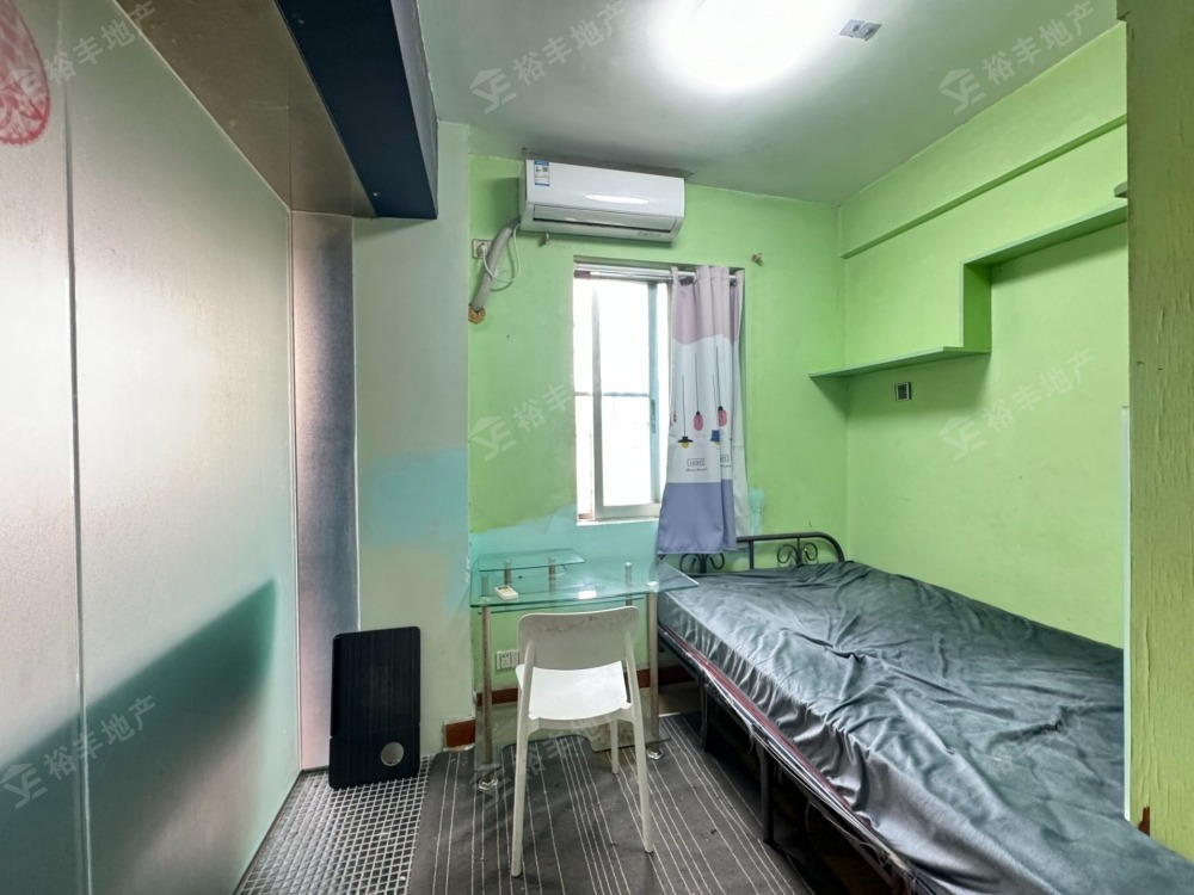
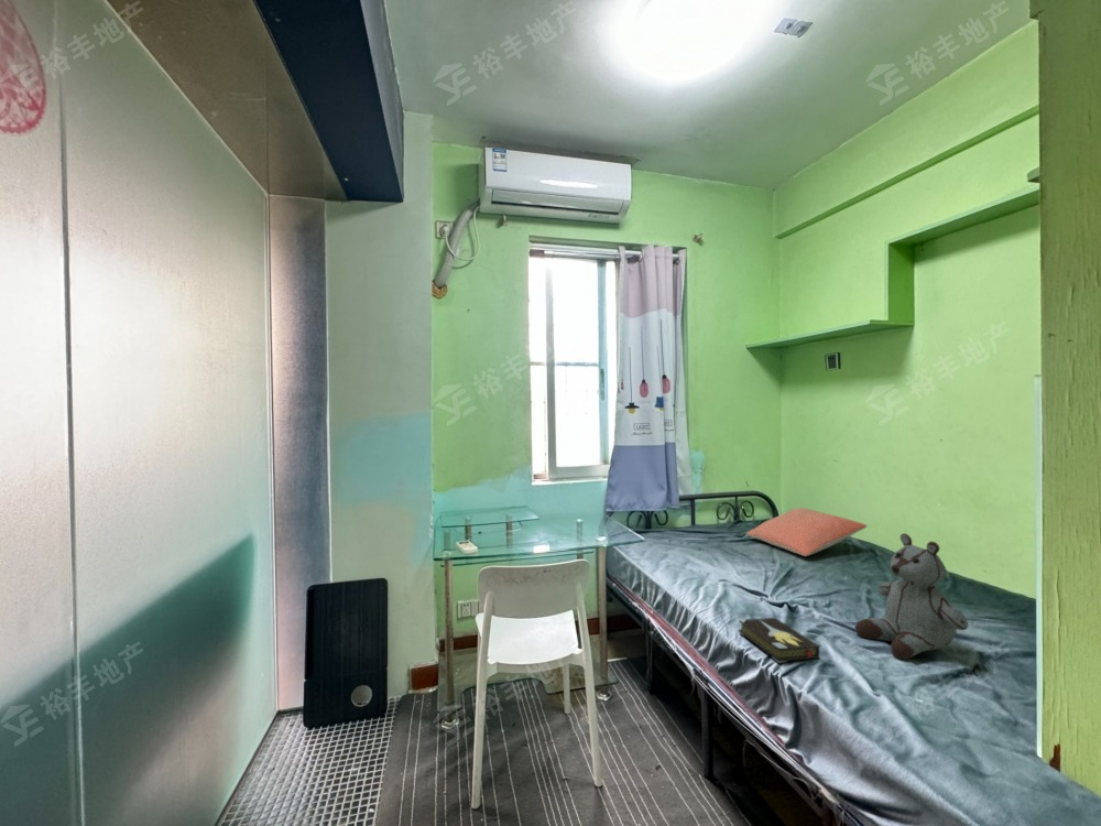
+ hardback book (776, 637)
+ stuffed bear (905, 591)
+ pillow (803, 530)
